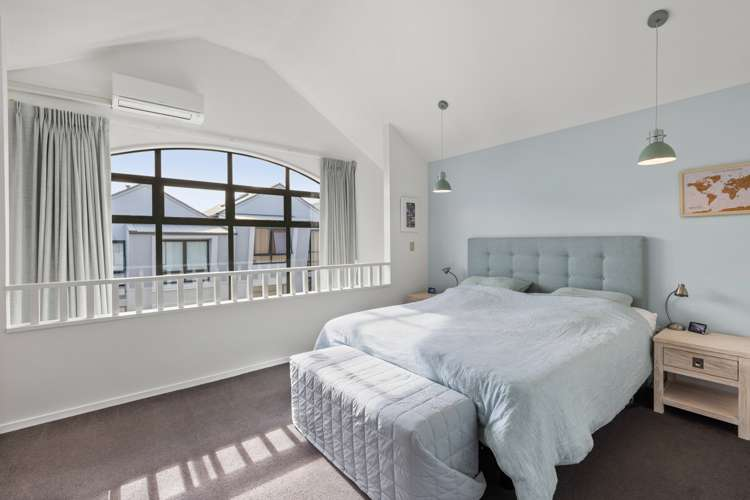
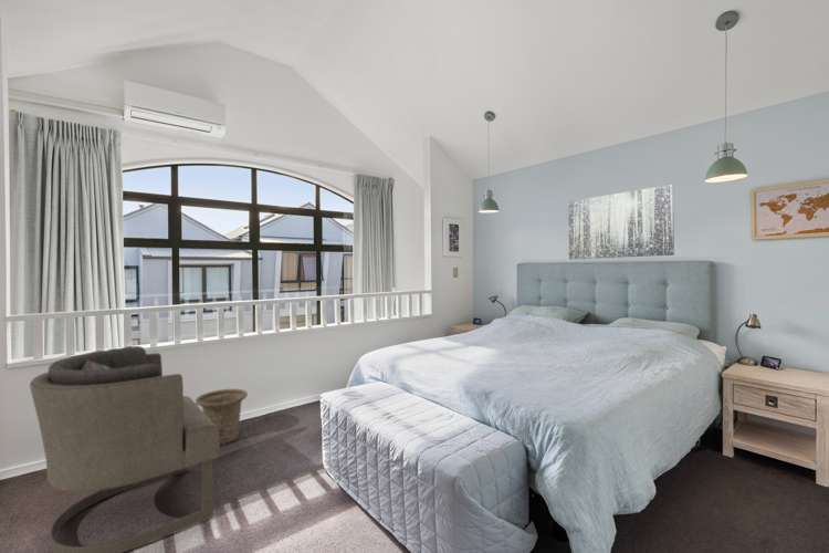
+ basket (222, 417)
+ wall art (616, 226)
+ armchair (128, 435)
